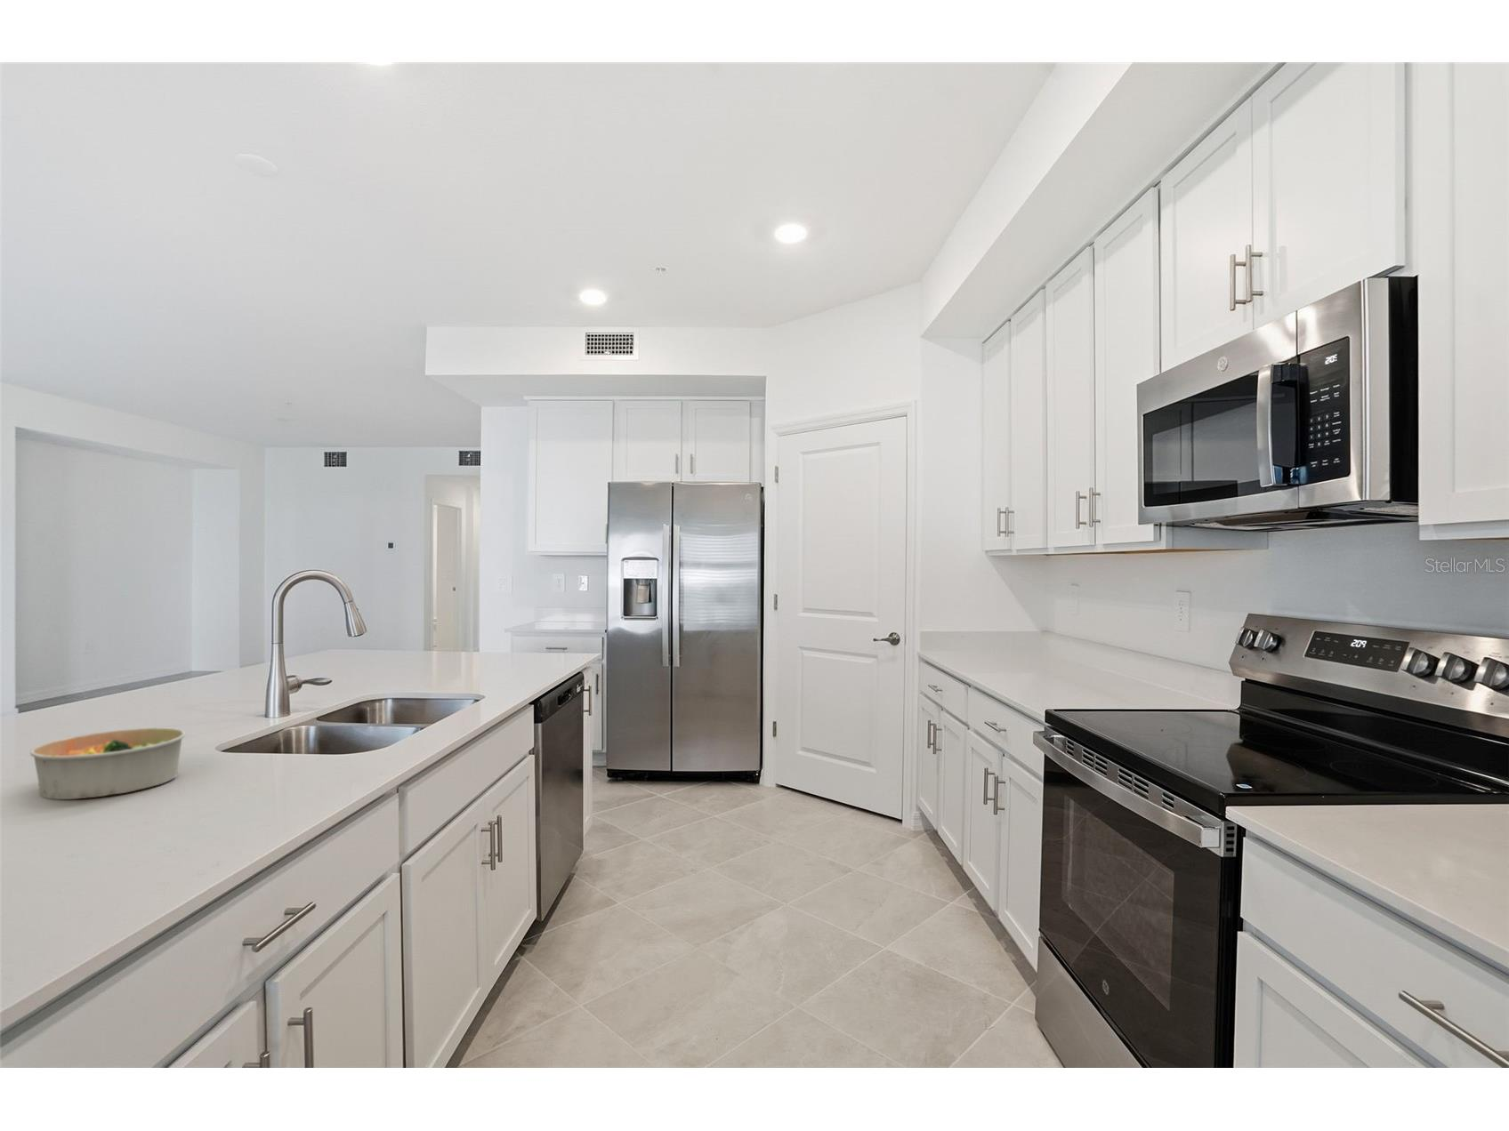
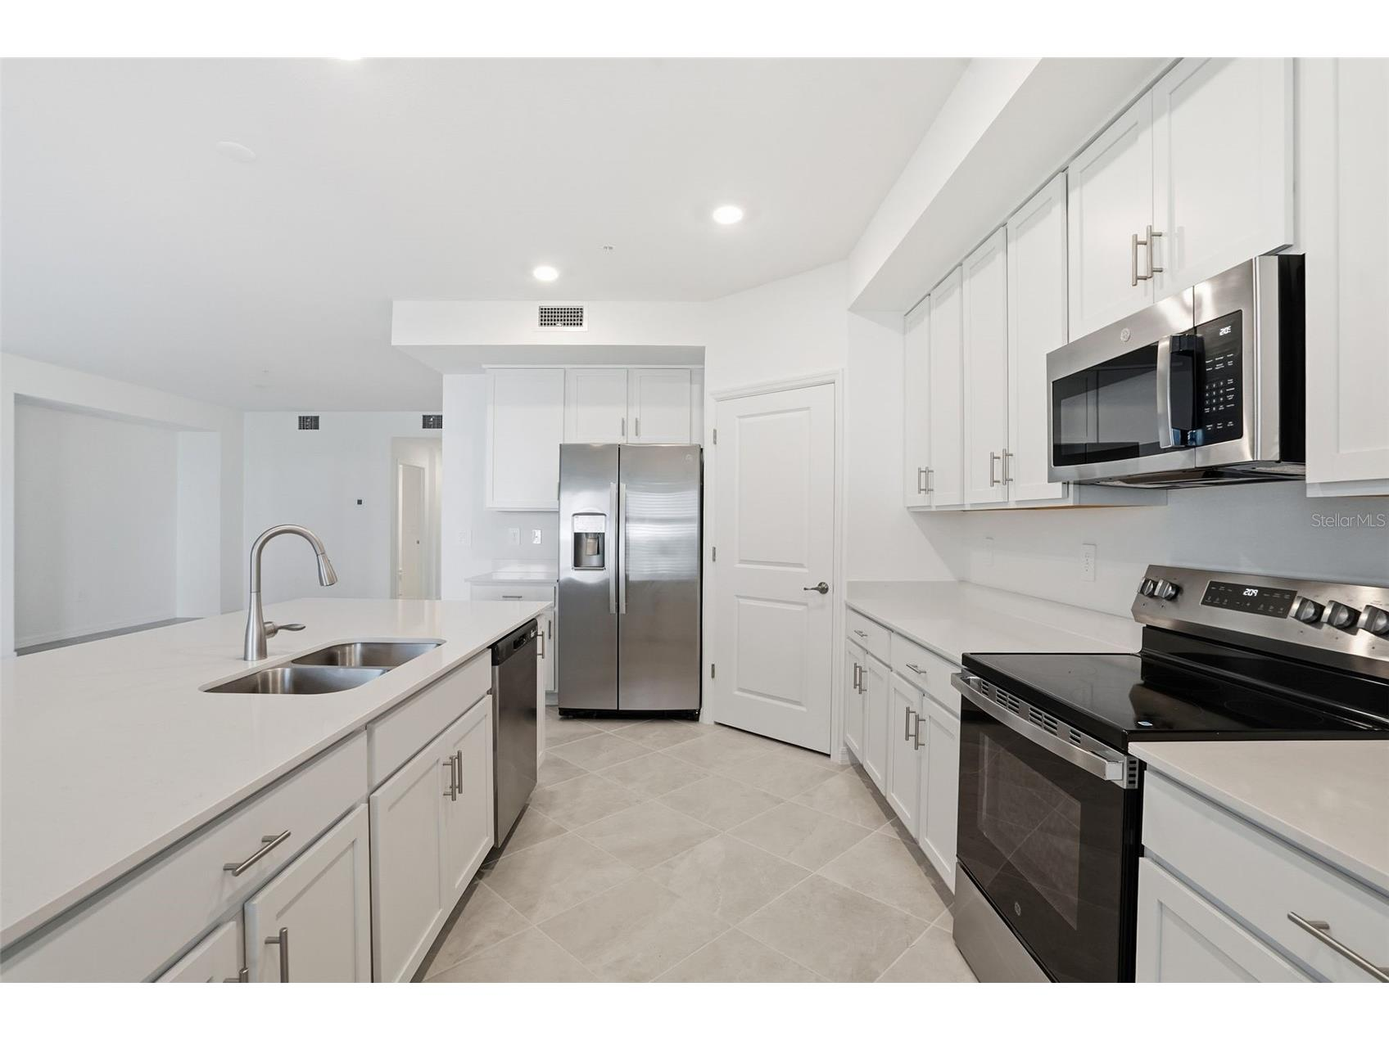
- bowl (112, 759)
